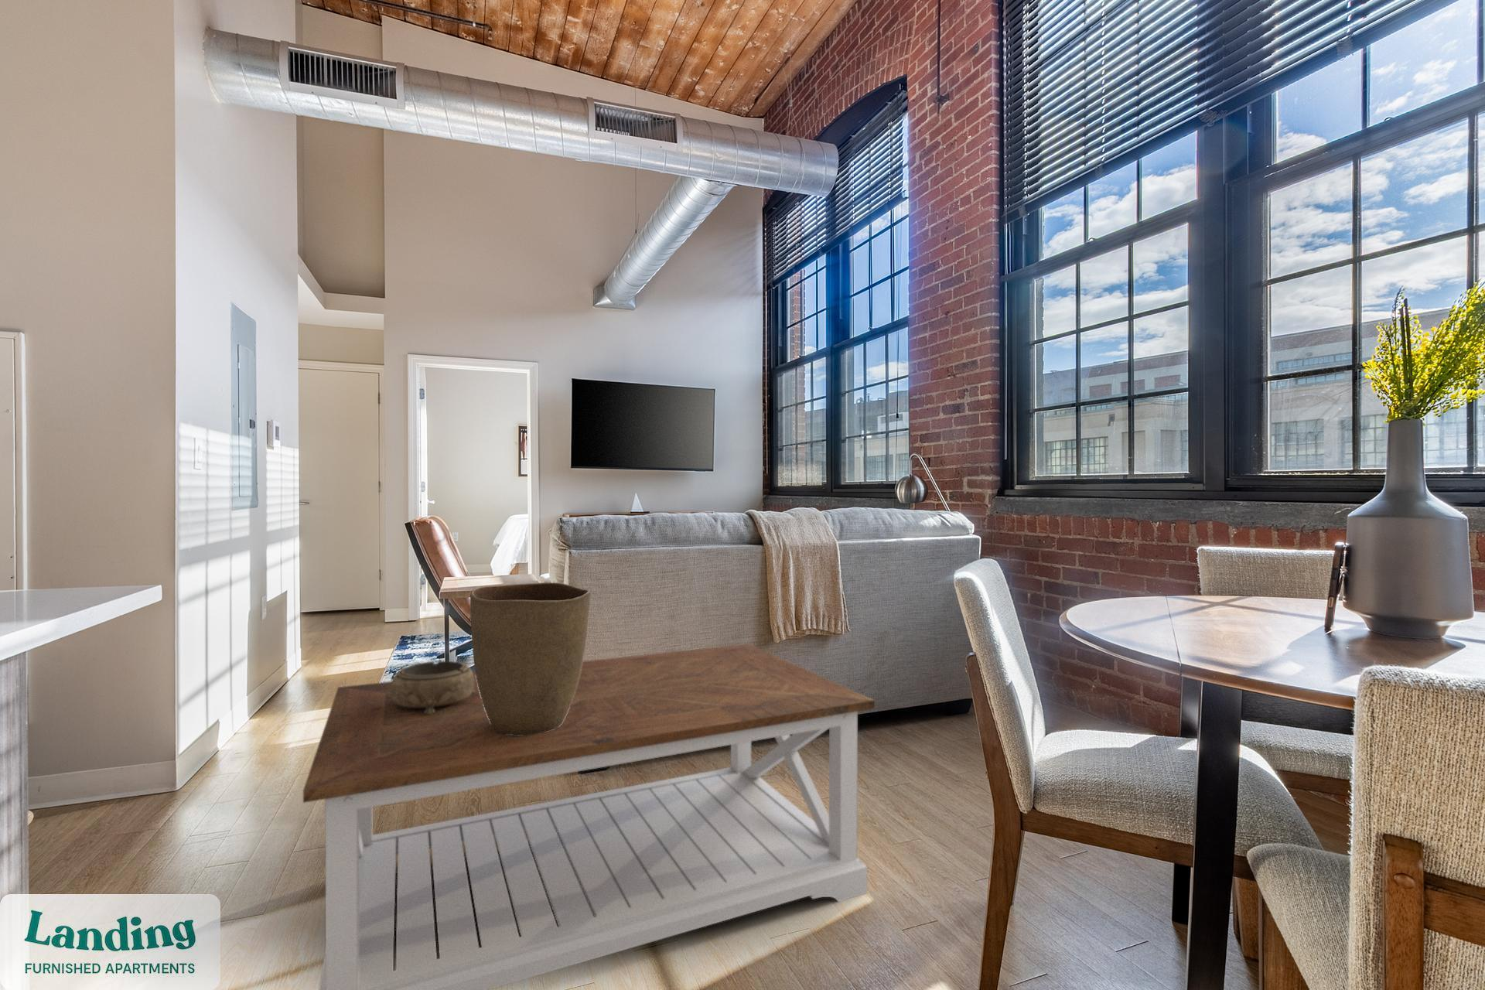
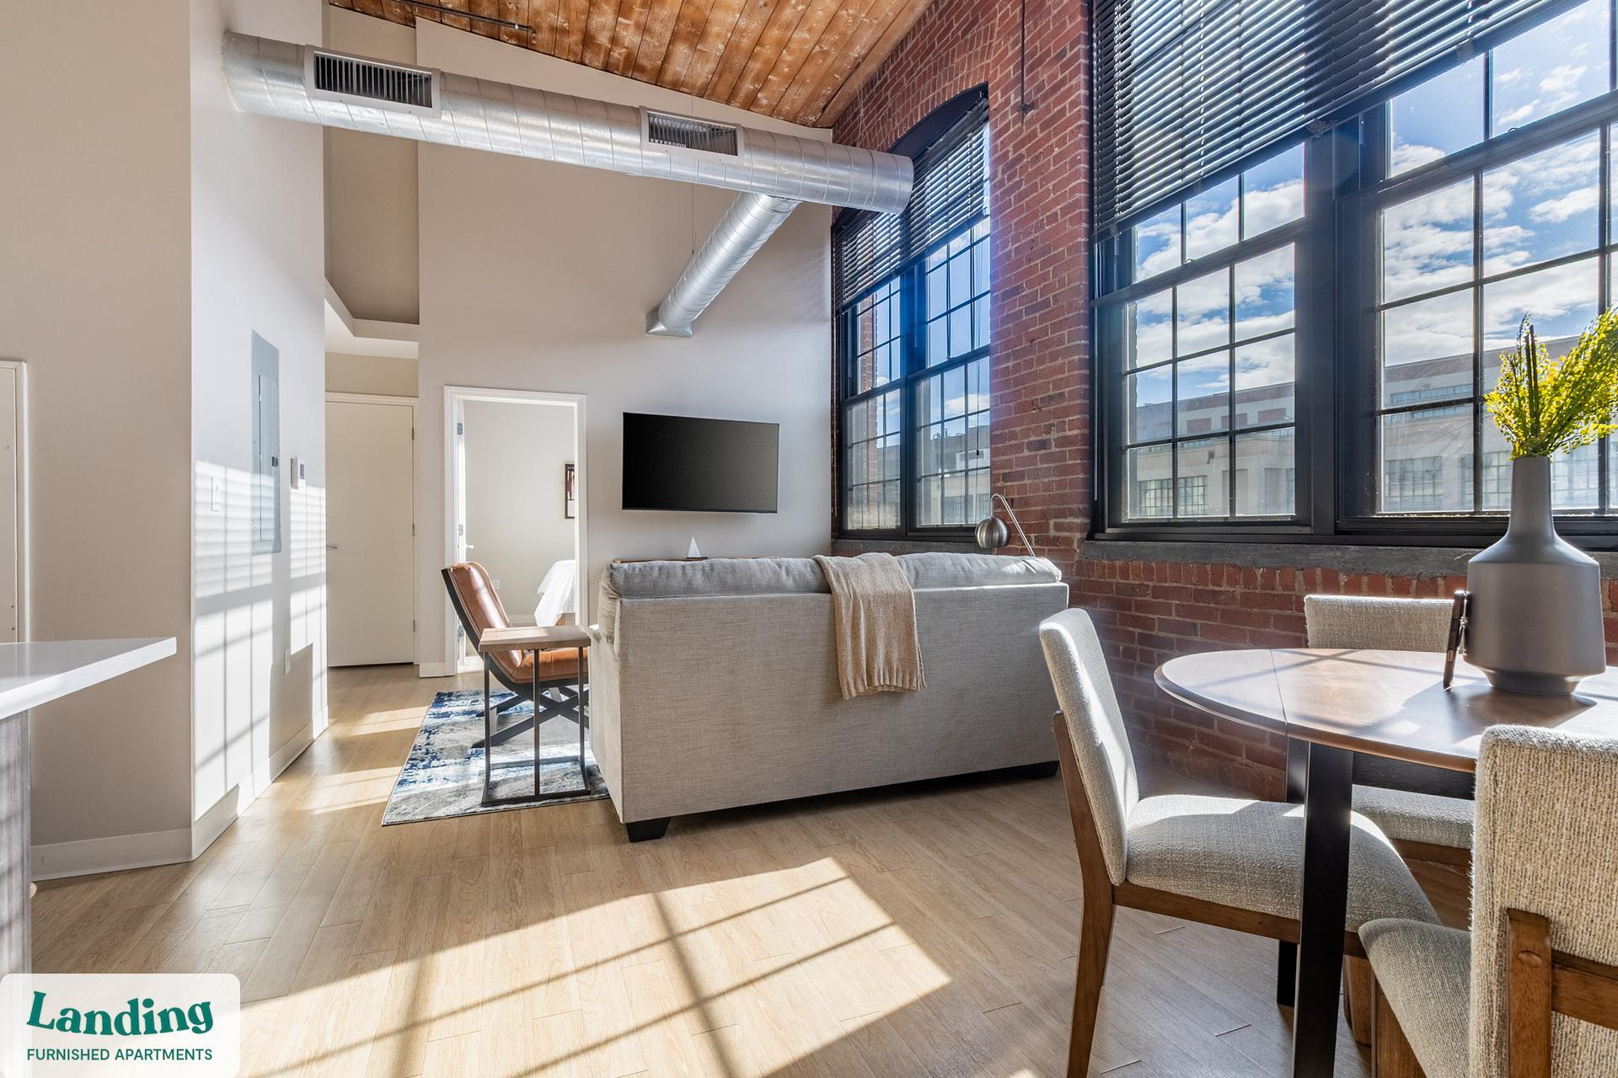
- decorative bowl (430, 684)
- vase (531, 655)
- coffee table (598, 792)
